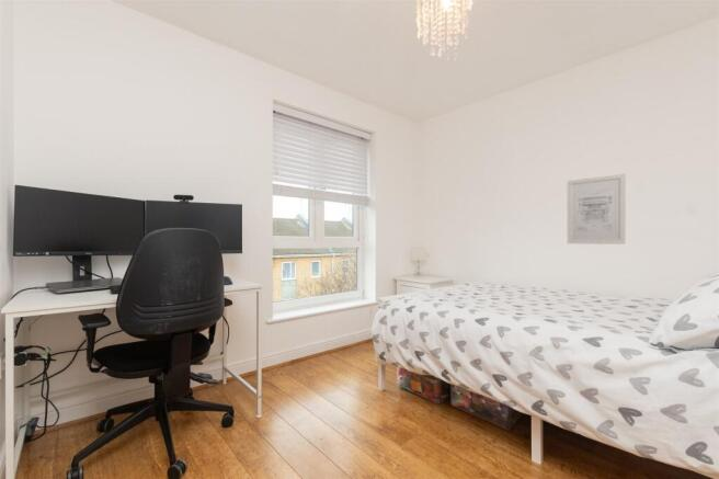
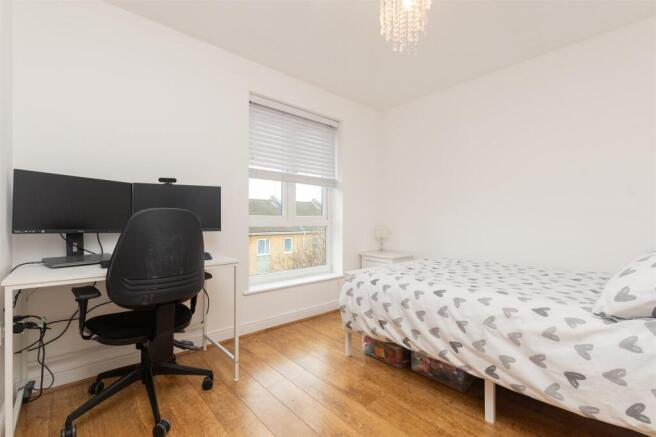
- wall art (594, 210)
